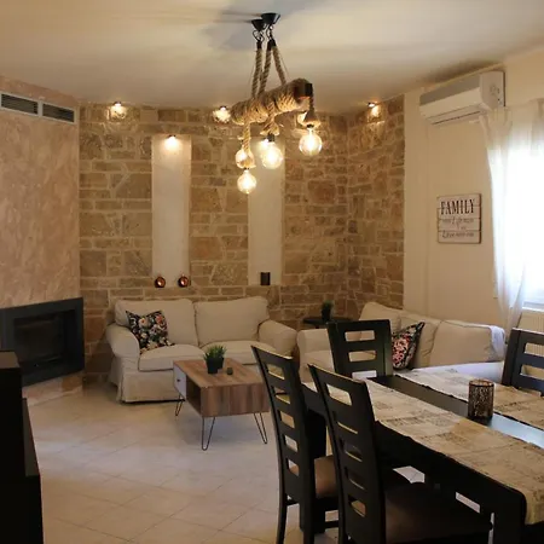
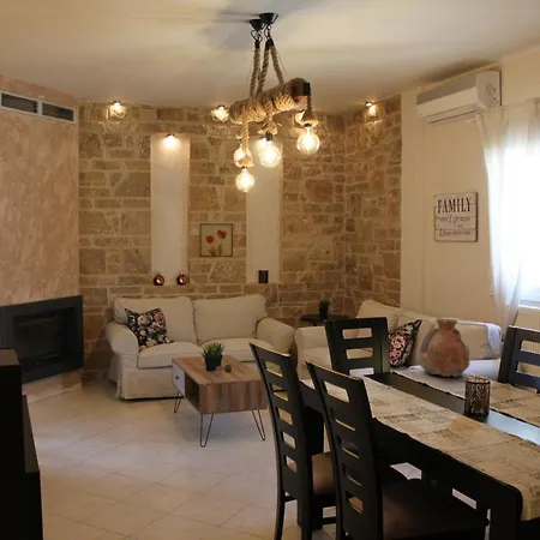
+ wall art (216, 240)
+ vase (444, 346)
